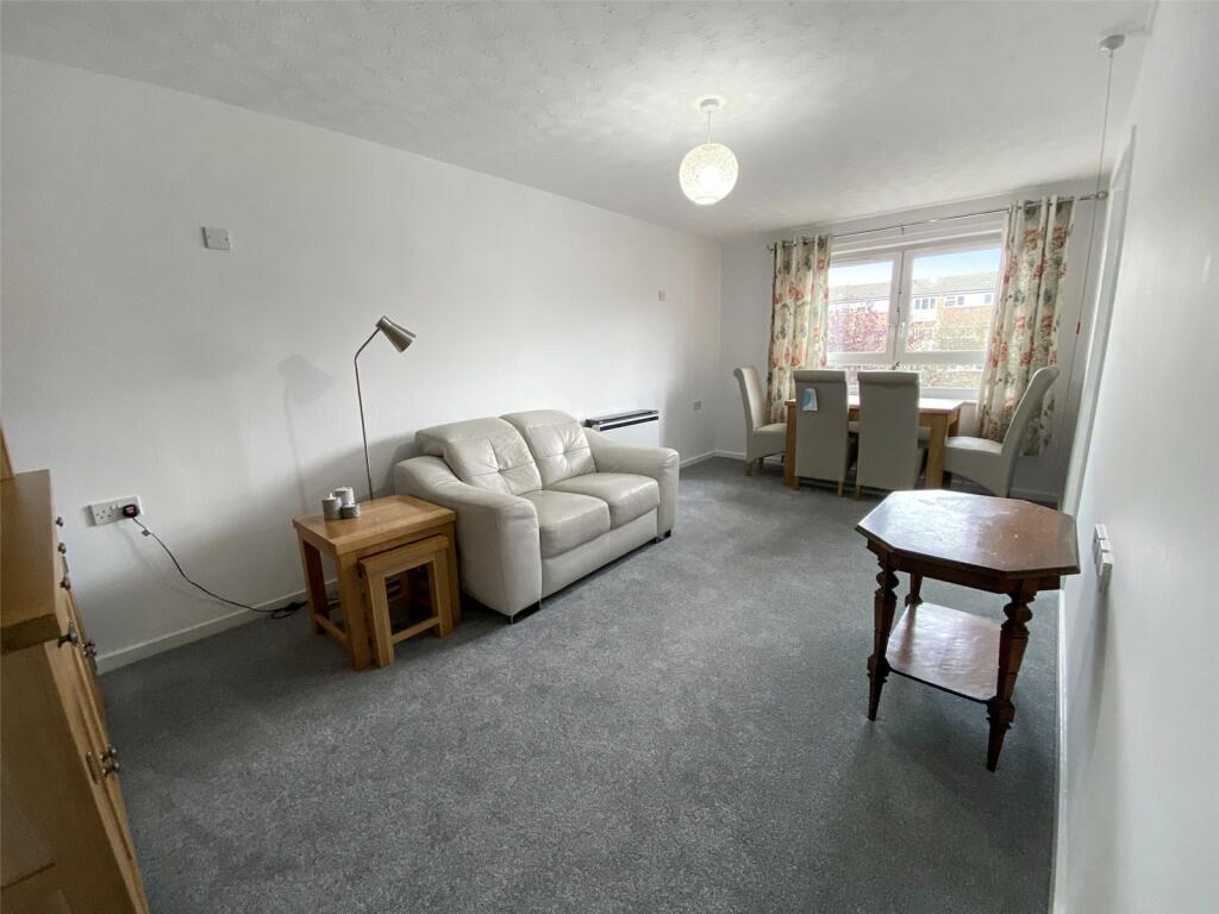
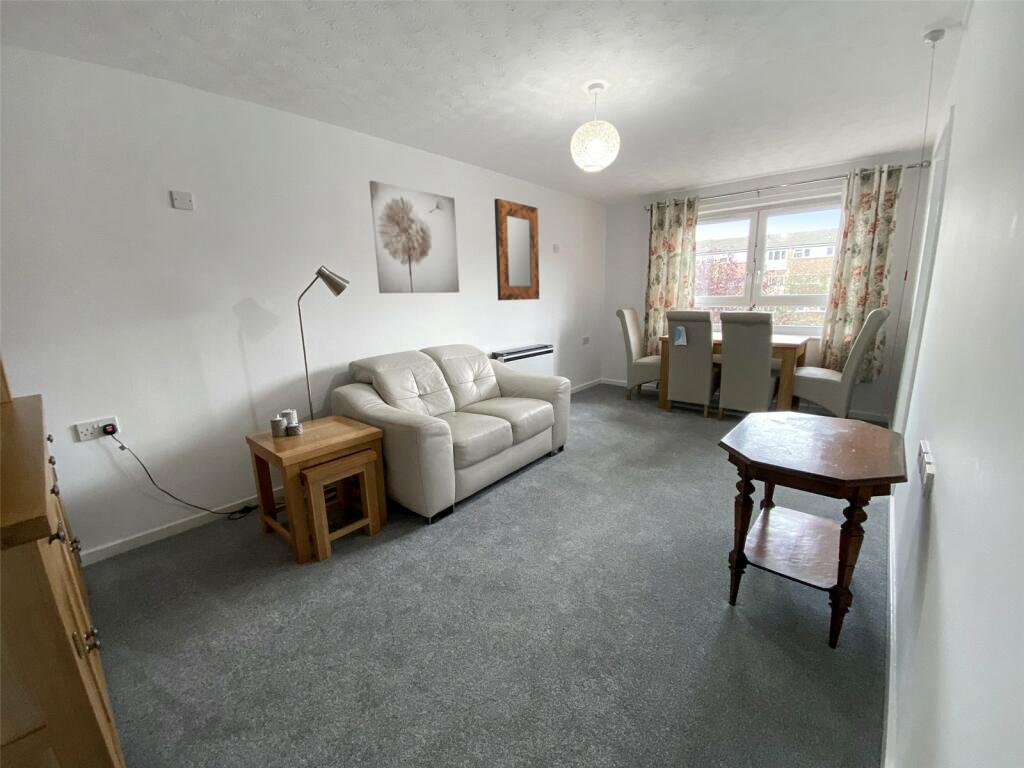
+ home mirror (518, 252)
+ wall art (419, 242)
